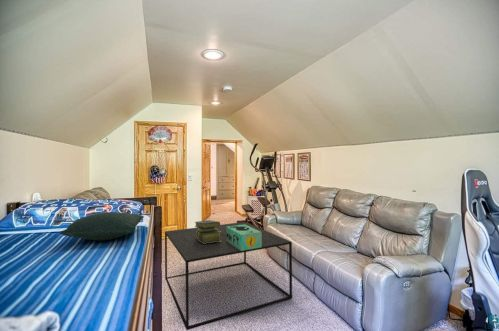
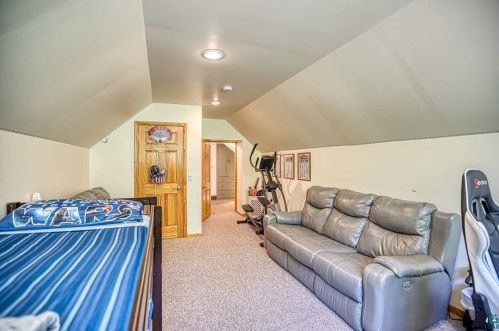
- stack of books (207, 230)
- coffee table (223, 266)
- pillow (108, 224)
- decorative box (243, 236)
